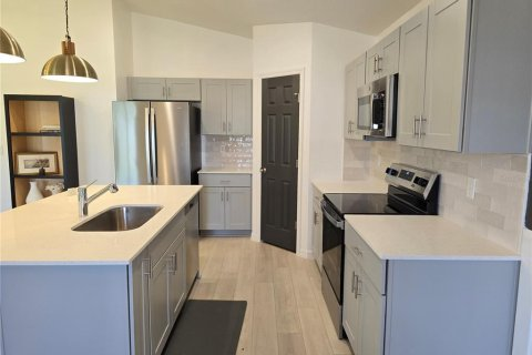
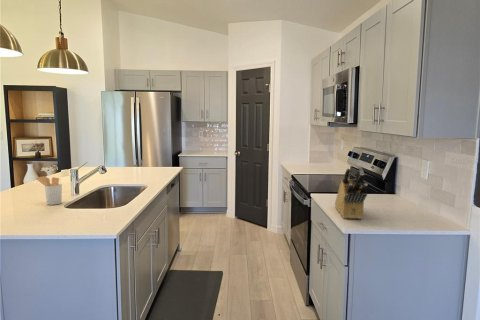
+ knife block (350, 189)
+ utensil holder (49, 189)
